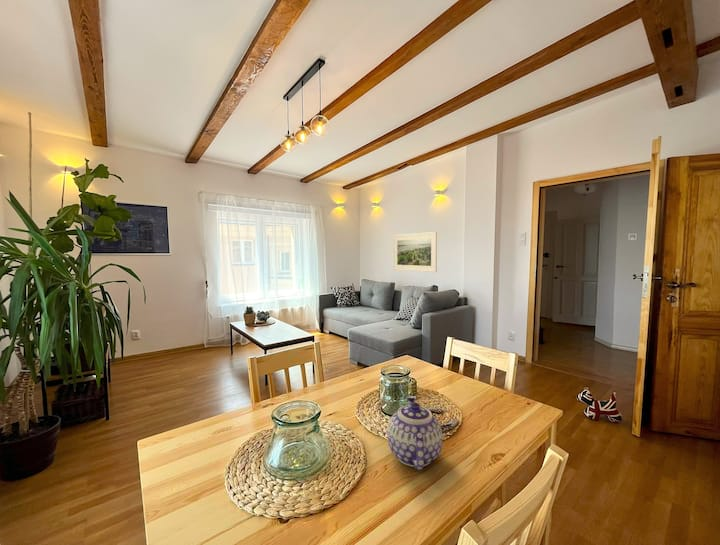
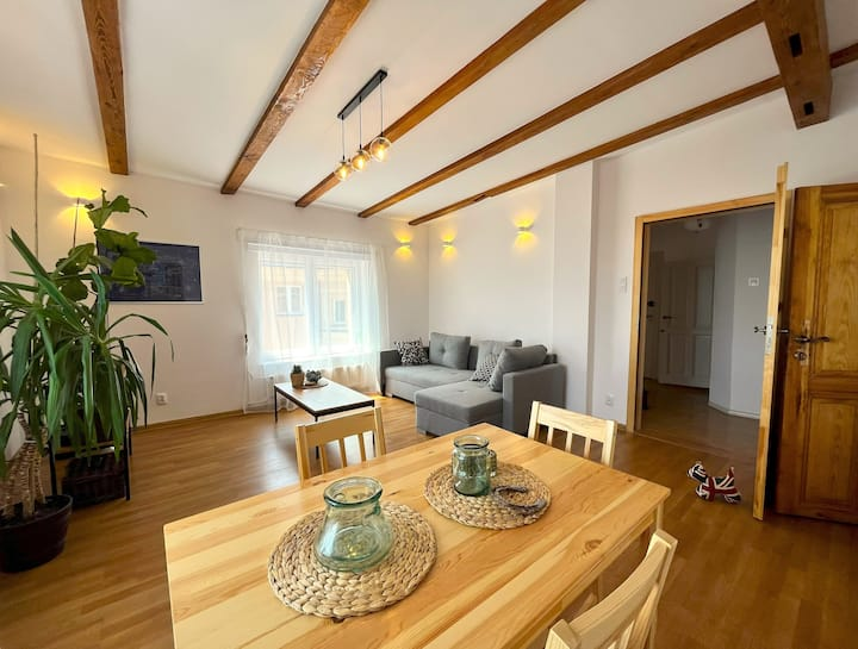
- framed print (413, 252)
- teapot (414, 429)
